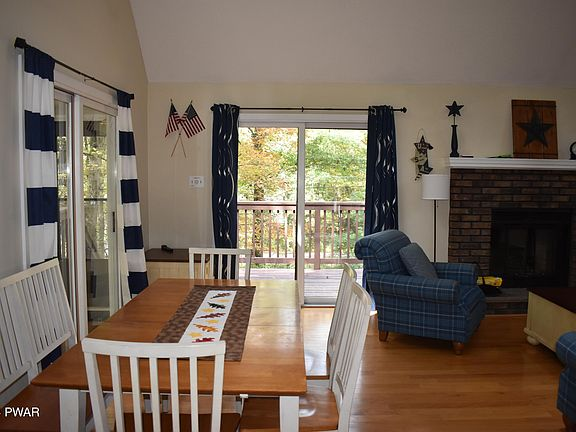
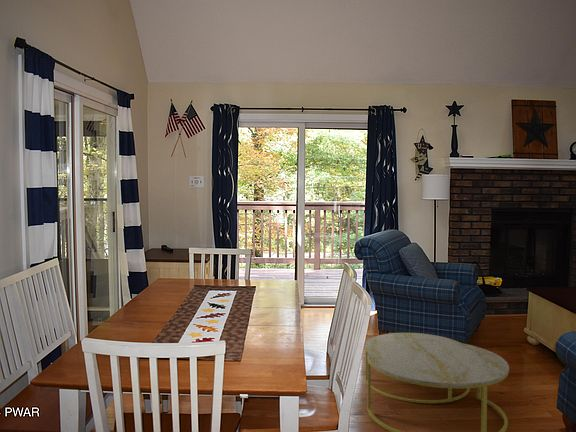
+ coffee table (426, 372)
